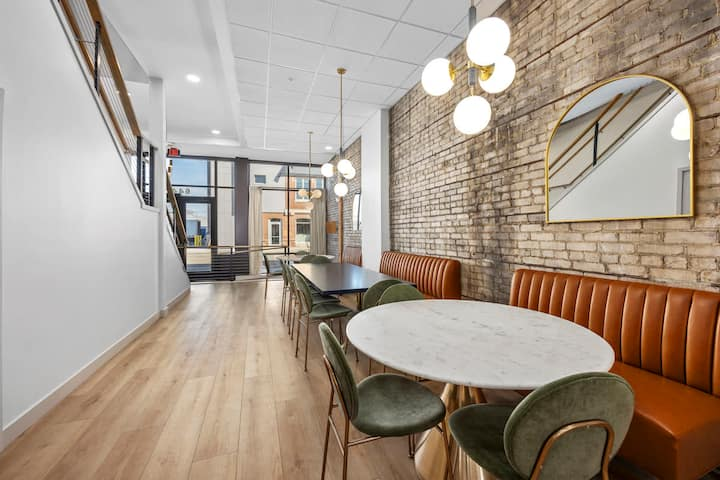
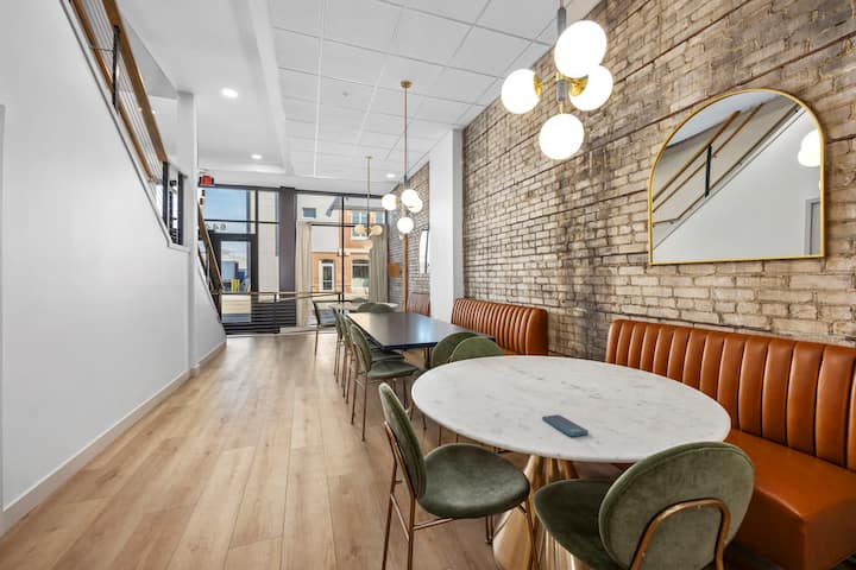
+ smartphone (564, 424)
